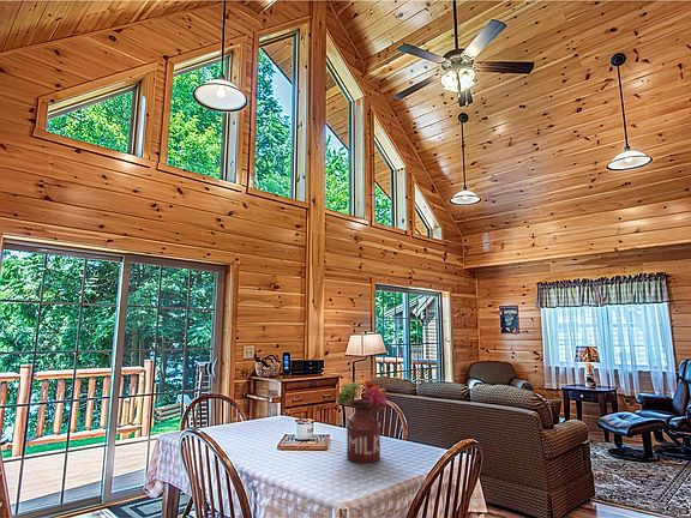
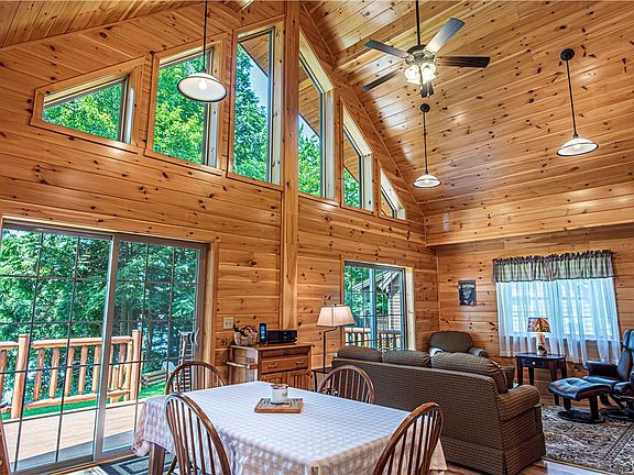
- flower arrangement (362, 418)
